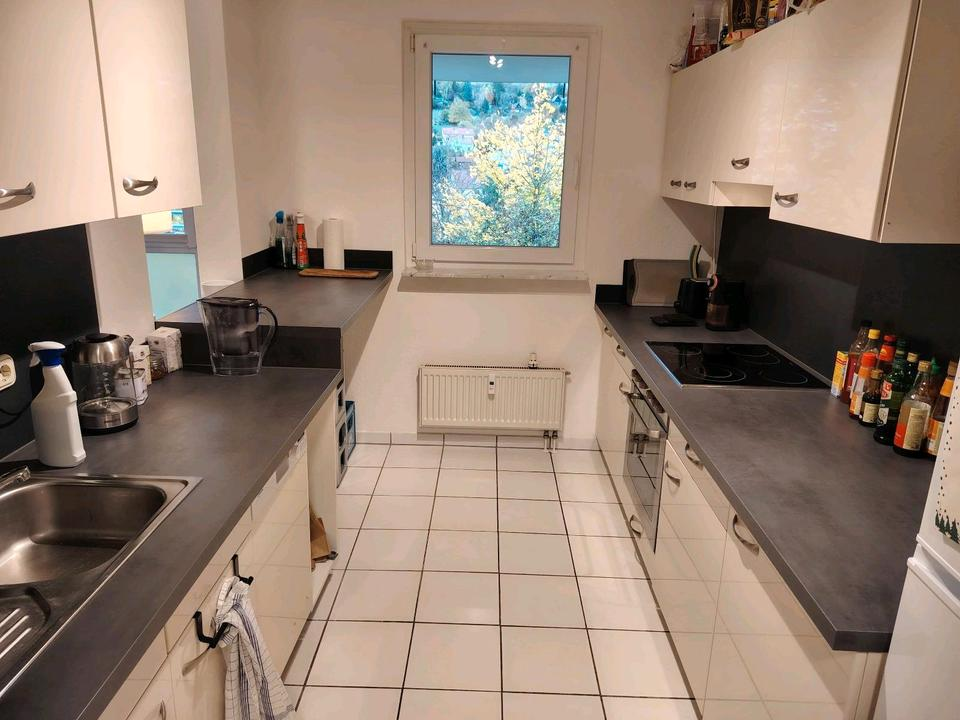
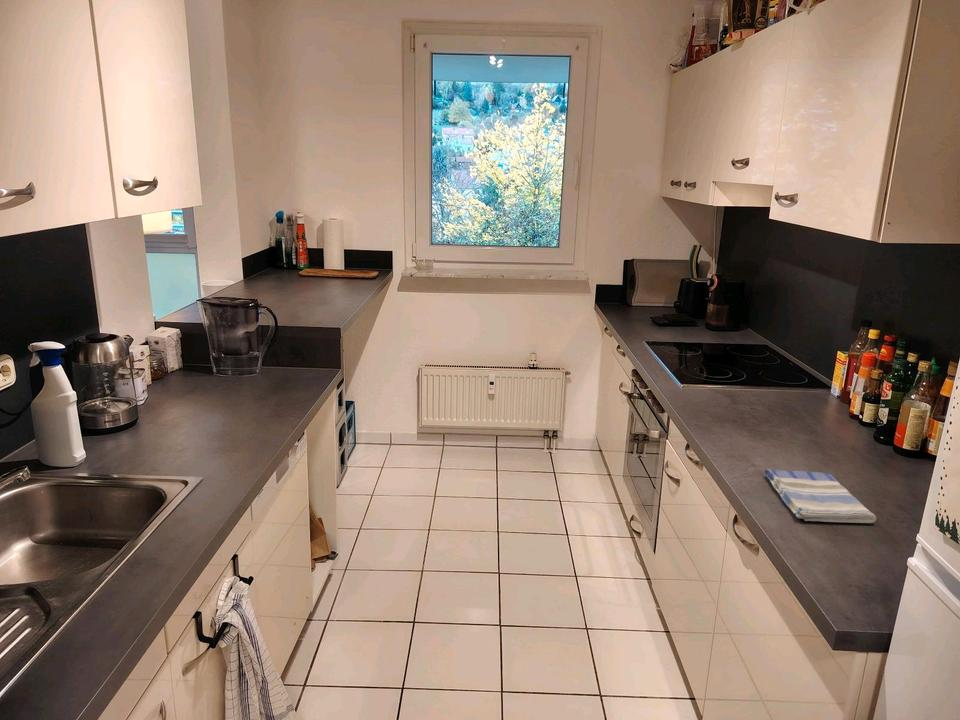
+ dish towel (816, 493)
